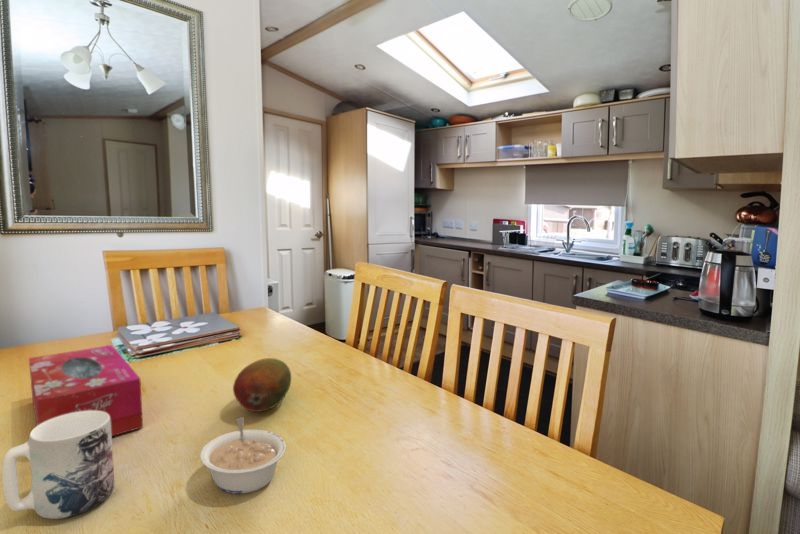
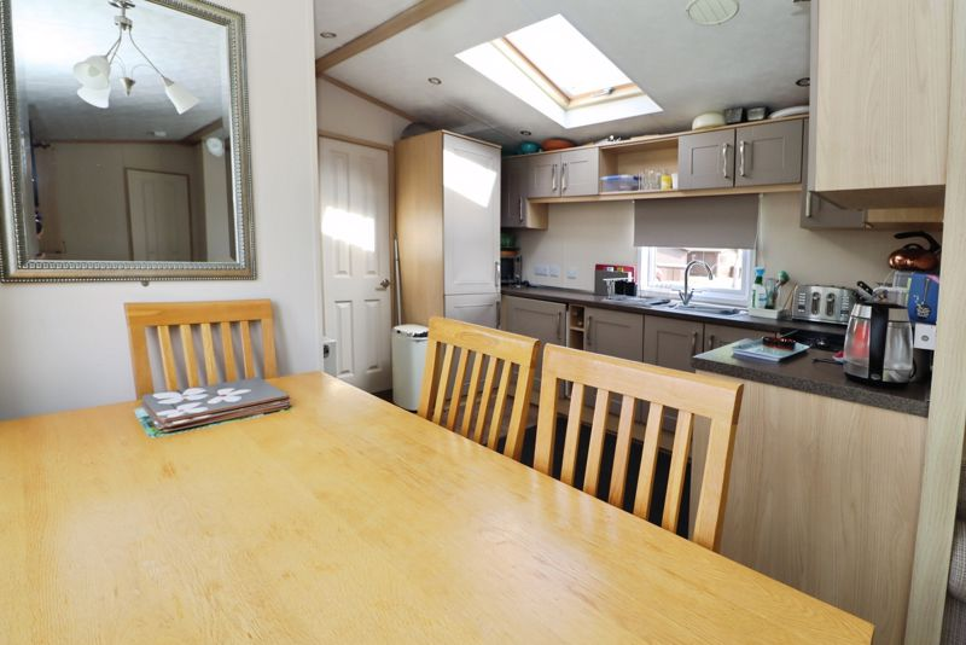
- tissue box (82, 390)
- legume (241, 459)
- fruit (264, 382)
- mug (65, 467)
